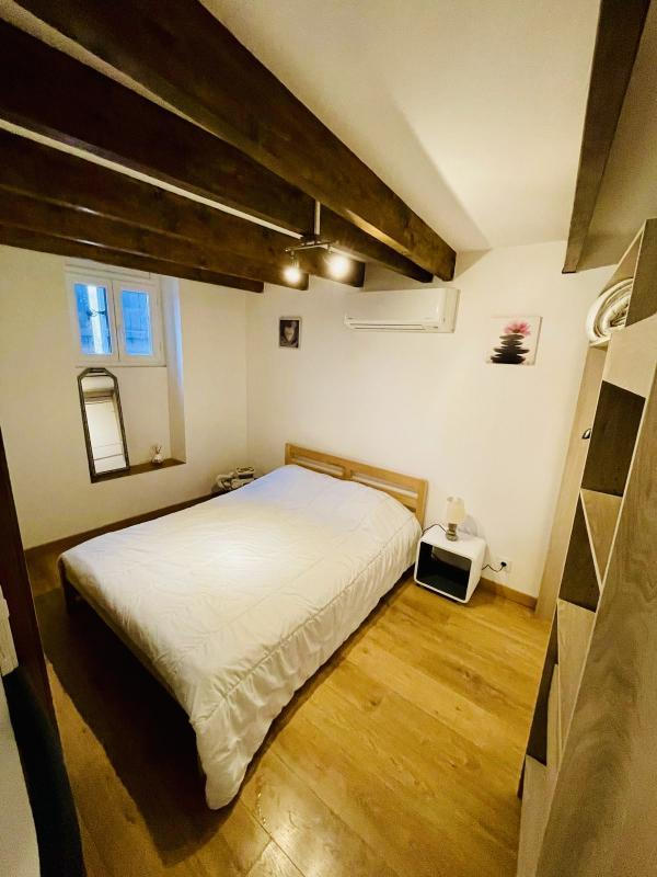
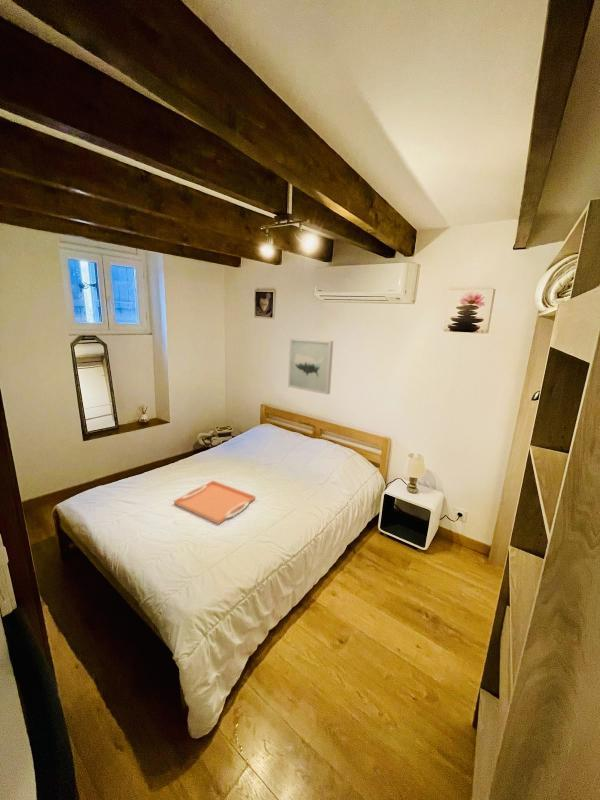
+ serving tray (215, 499)
+ wall art (309, 365)
